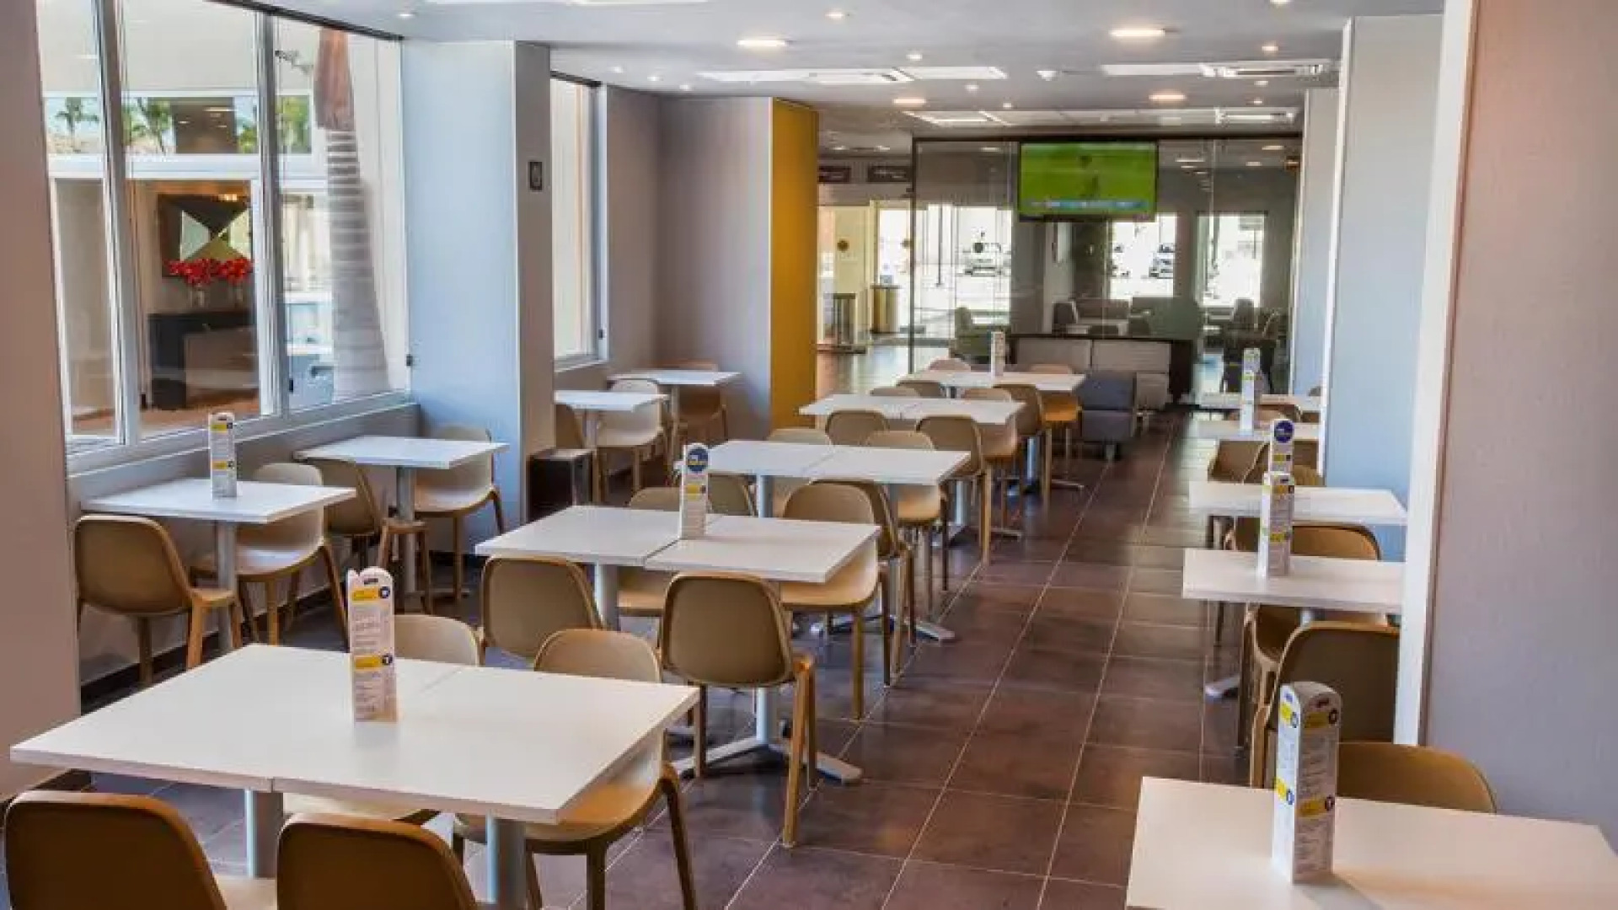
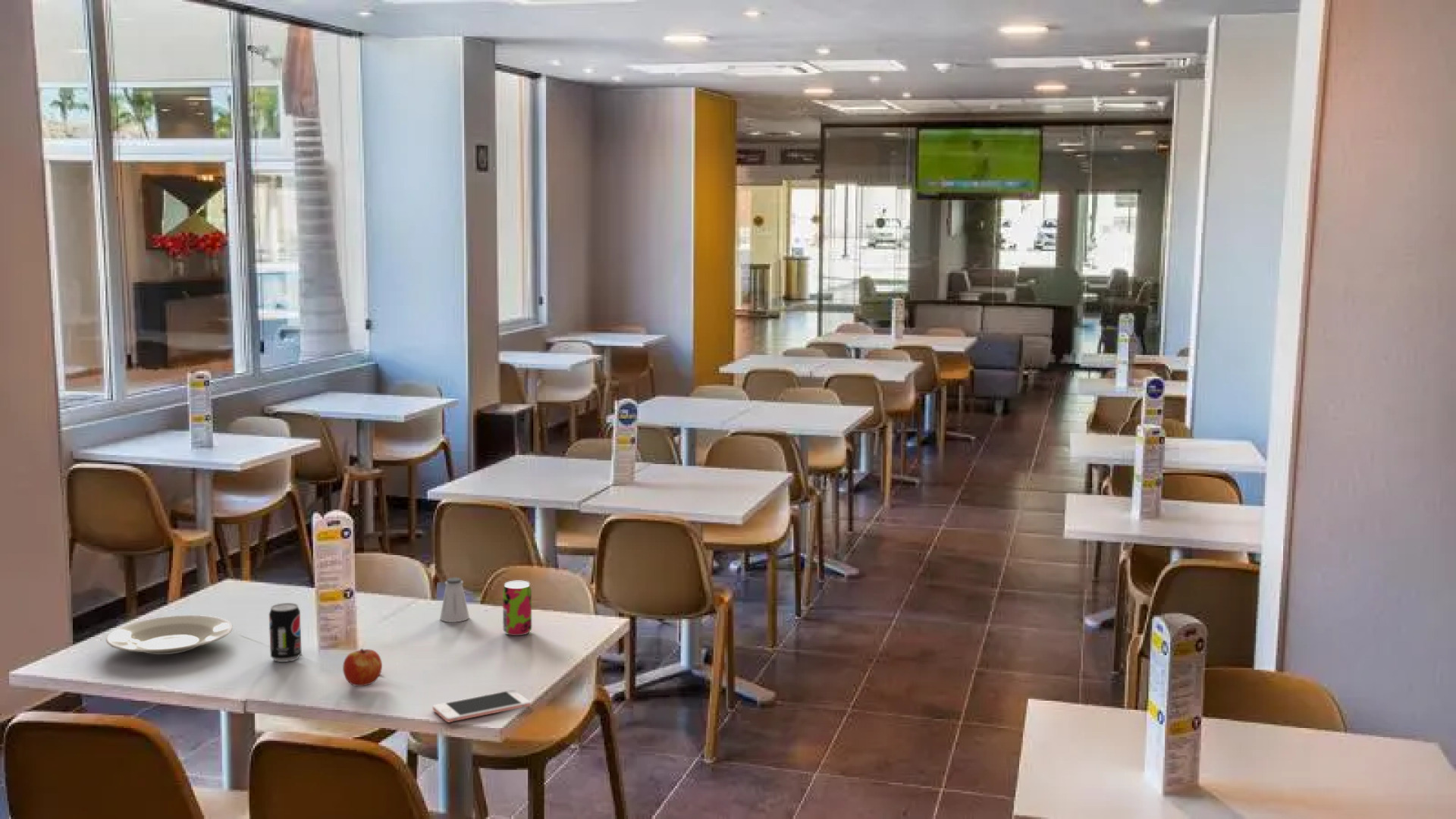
+ saltshaker (454, 598)
+ apple (362, 665)
+ plate (170, 639)
+ cell phone (482, 705)
+ beverage can (517, 607)
+ beverage can (285, 632)
